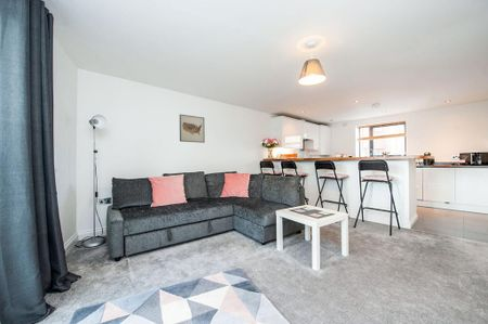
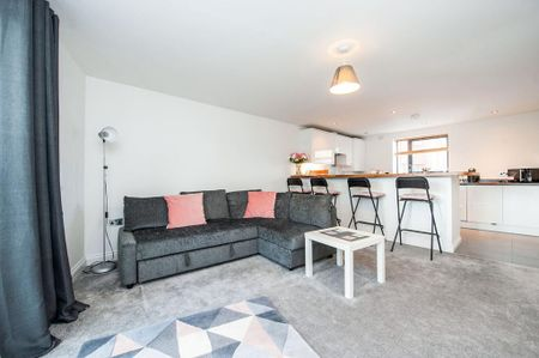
- wall art (192, 129)
